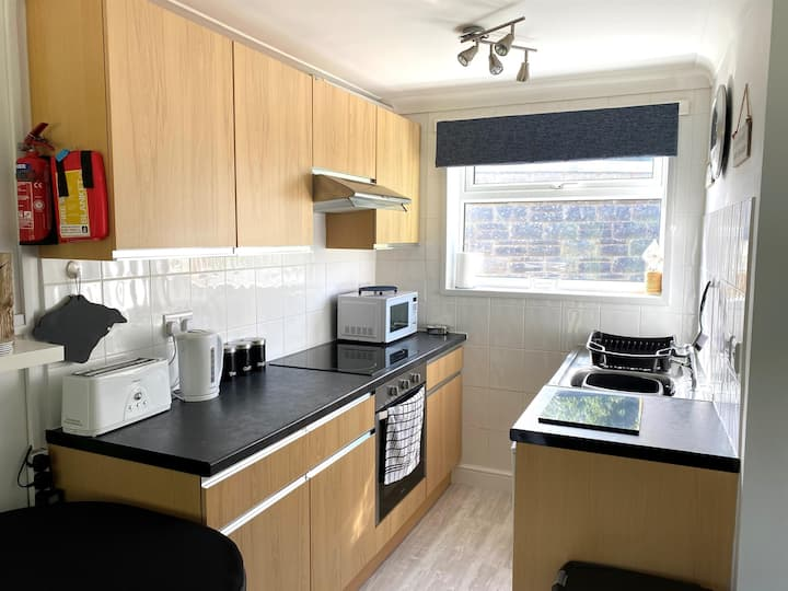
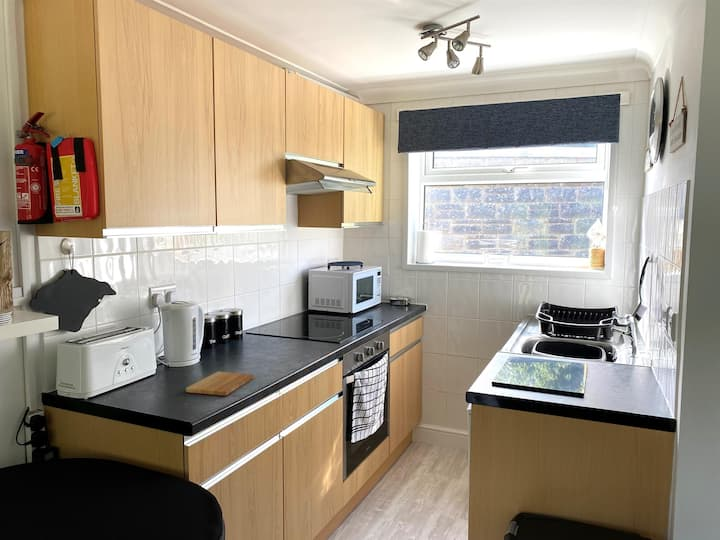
+ cutting board (221, 382)
